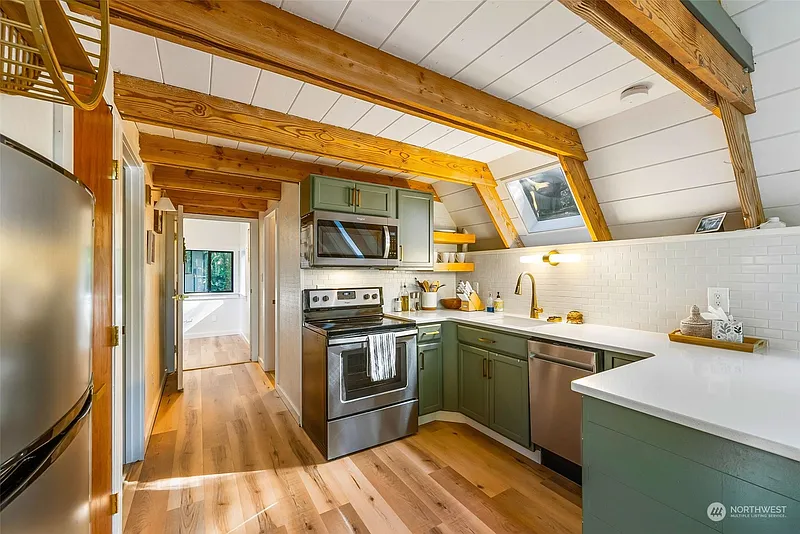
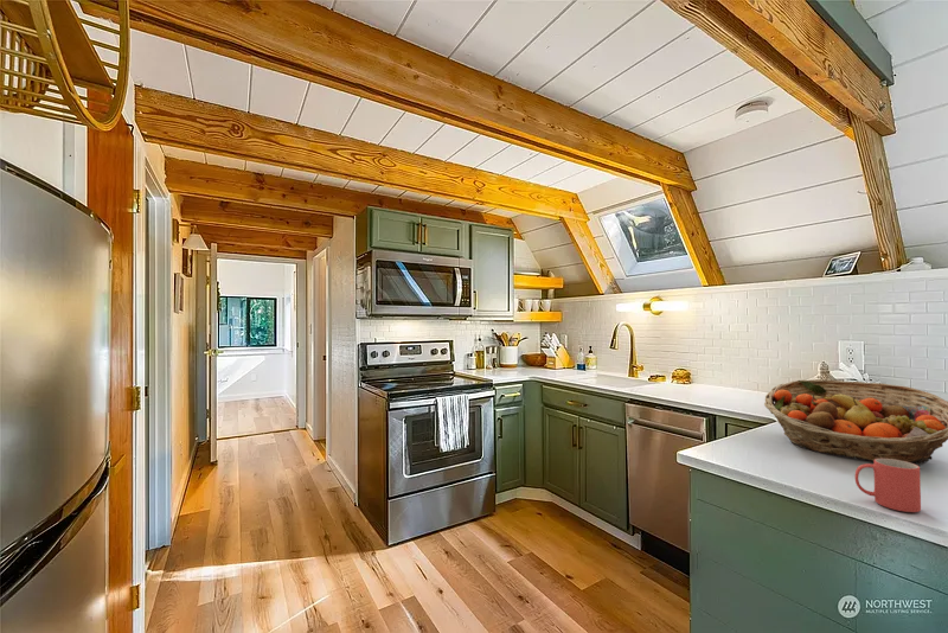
+ fruit basket (852, 417)
+ mug (886, 482)
